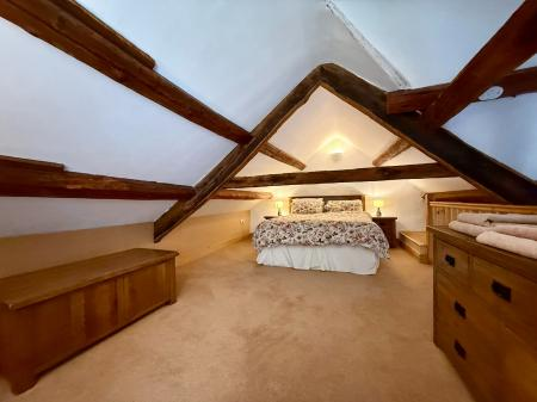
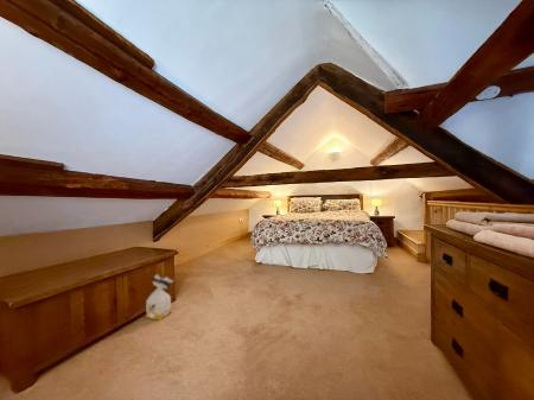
+ bag (158, 294)
